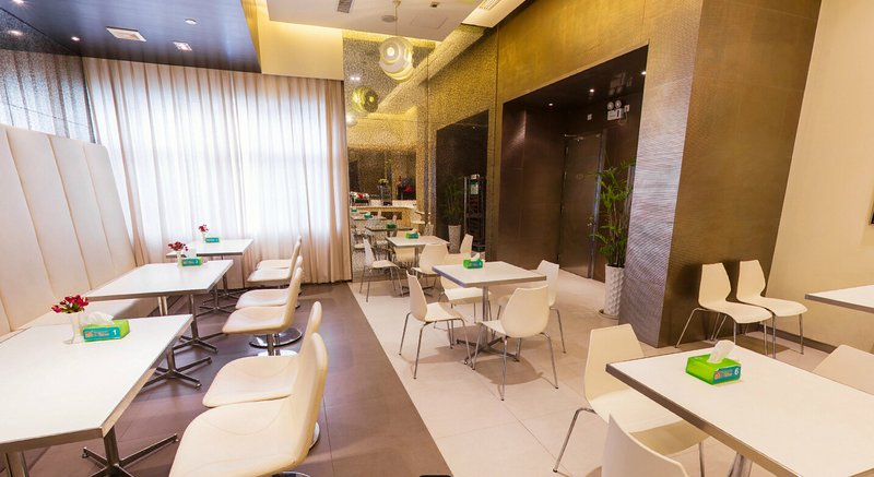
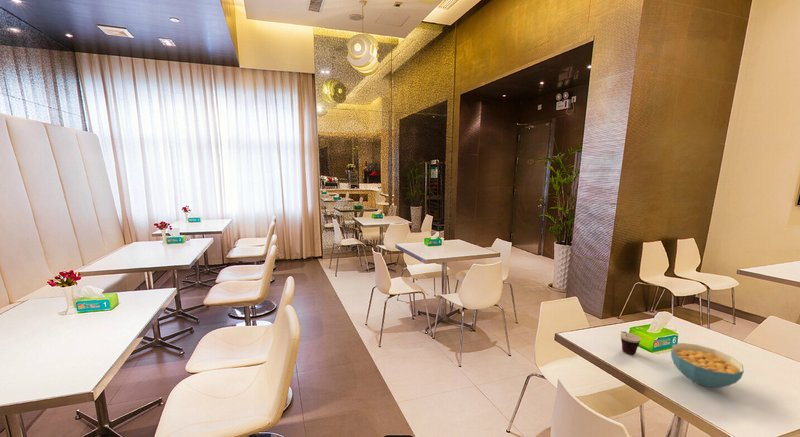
+ cereal bowl (703, 369)
+ cup (627, 340)
